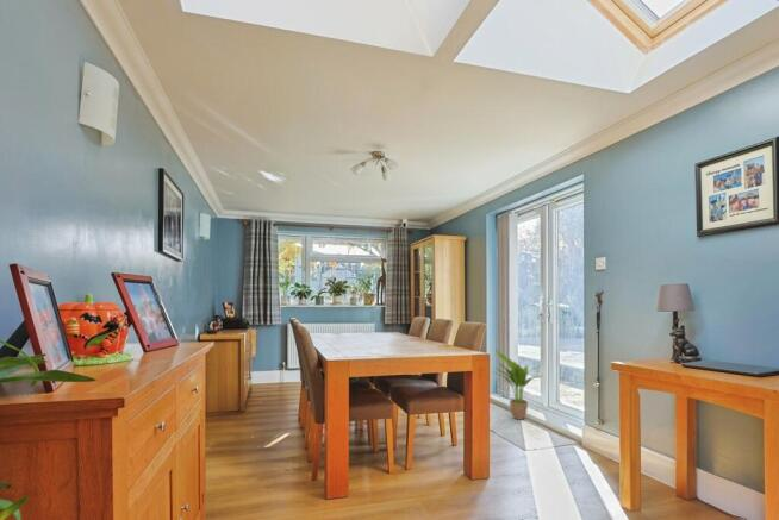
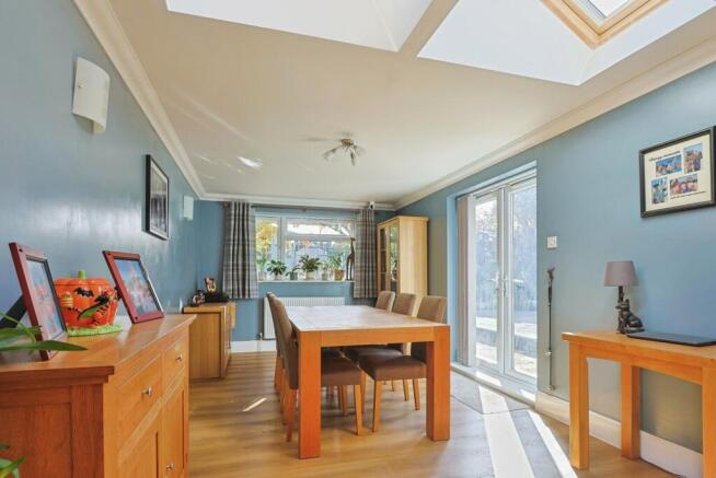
- potted plant (515, 384)
